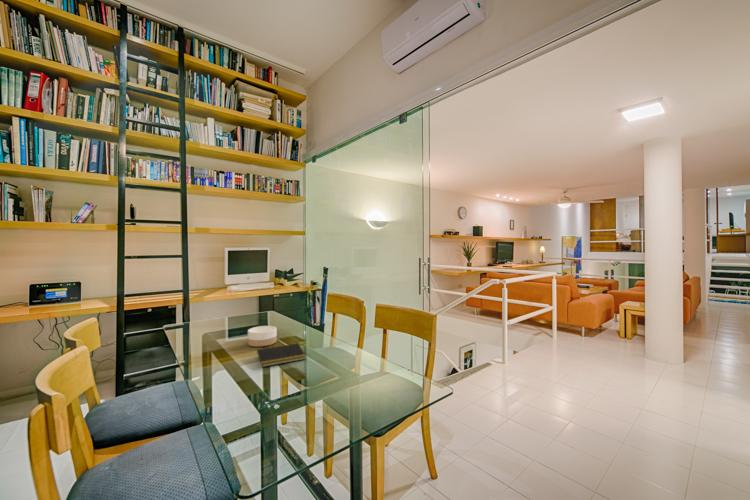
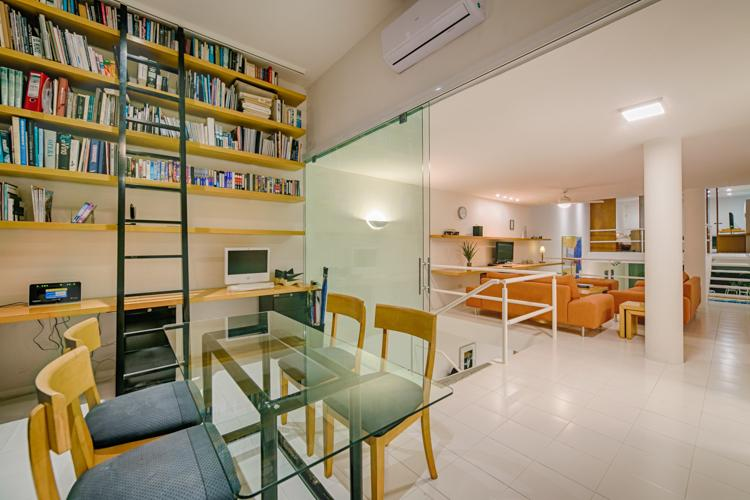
- bowl (262, 335)
- notepad (281, 354)
